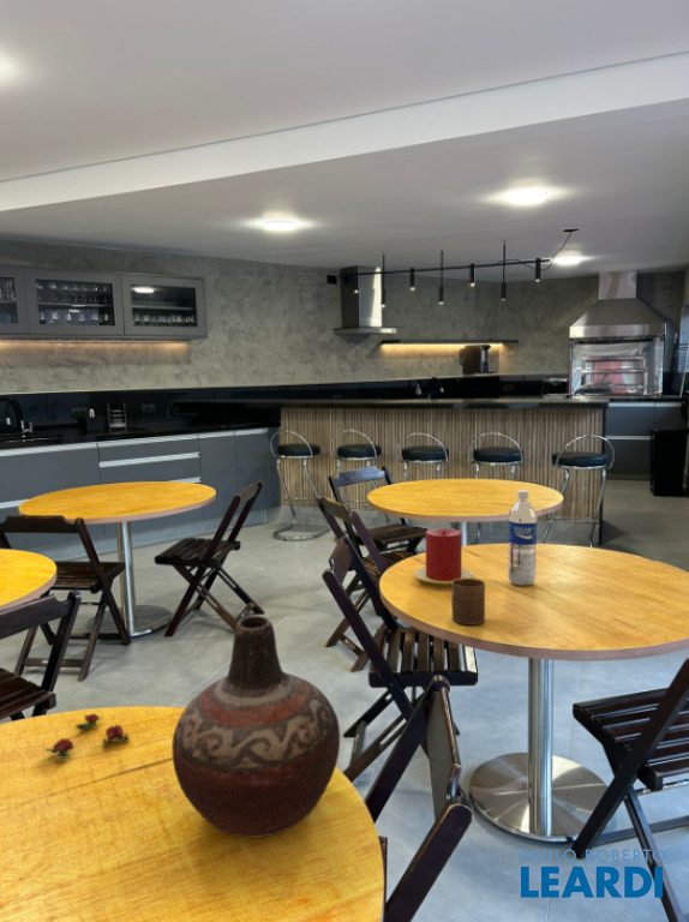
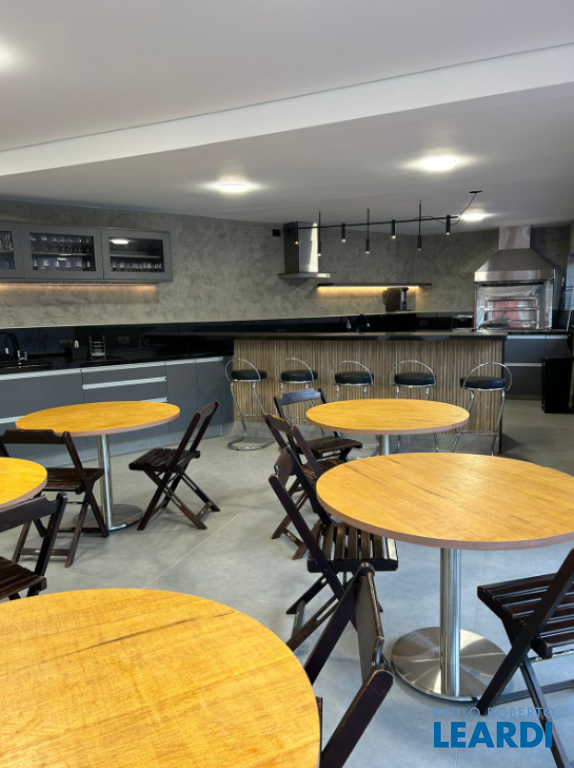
- flower (94, 725)
- vase (256, 714)
- water bottle (522, 537)
- candle (443, 555)
- cup (467, 600)
